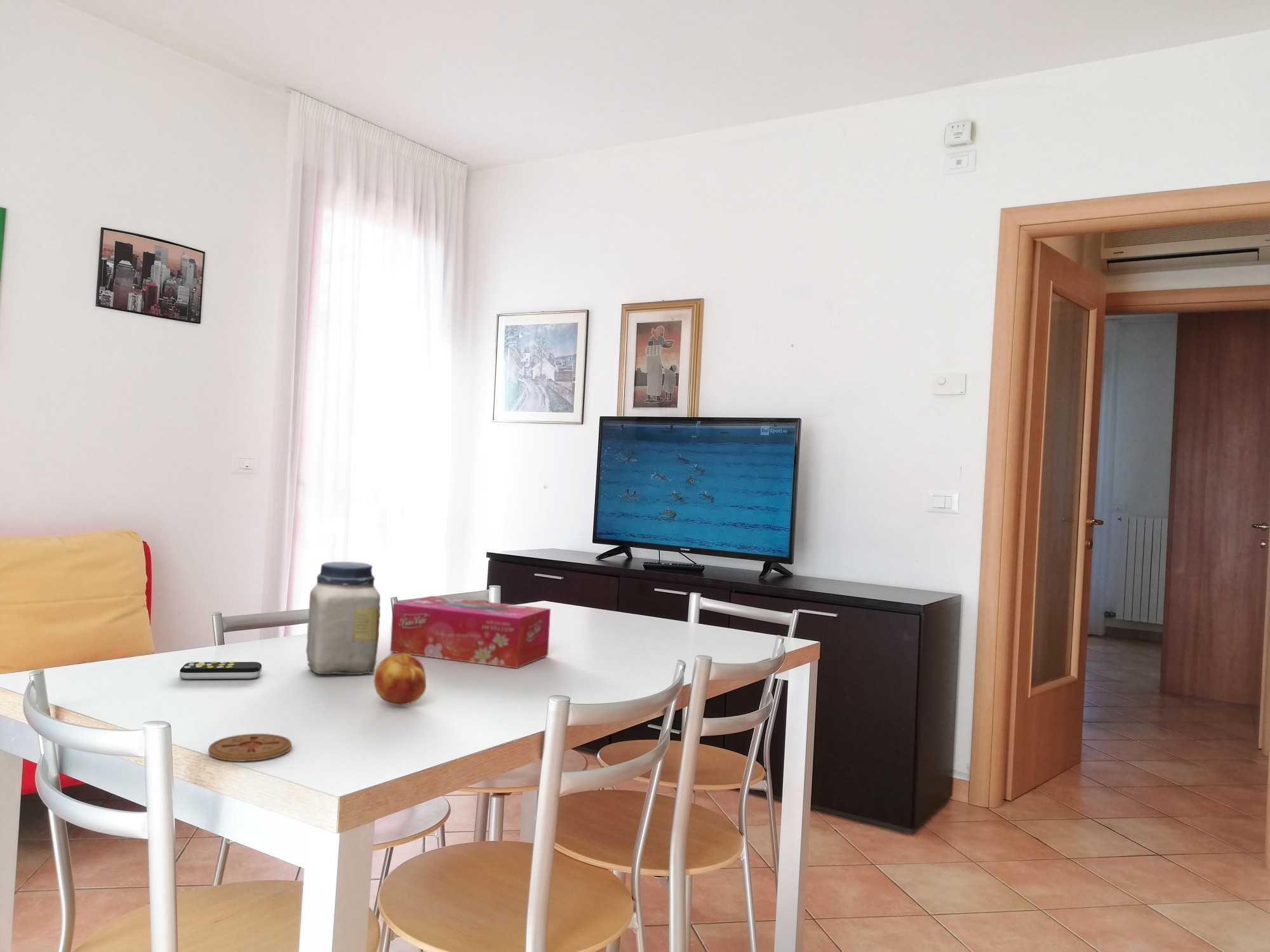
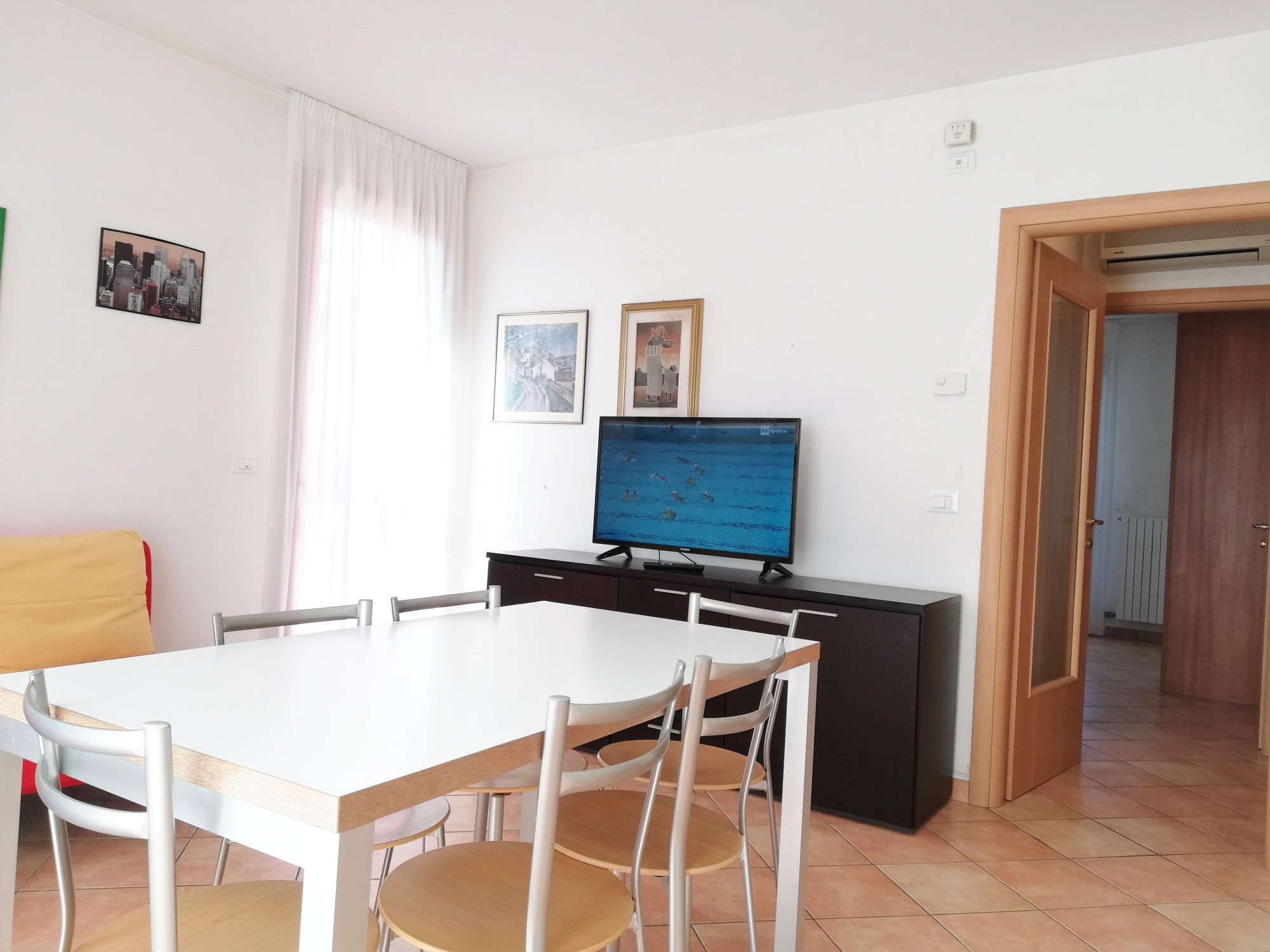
- remote control (221, 670)
- coaster (250, 746)
- tissue box (471, 630)
- jar (344, 616)
- fruit (399, 679)
